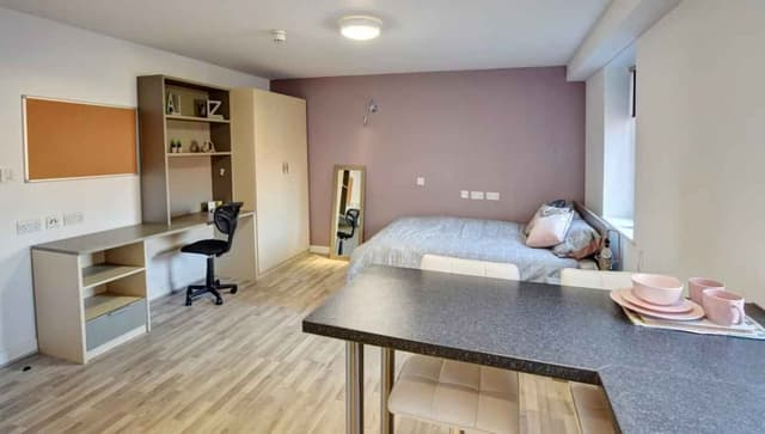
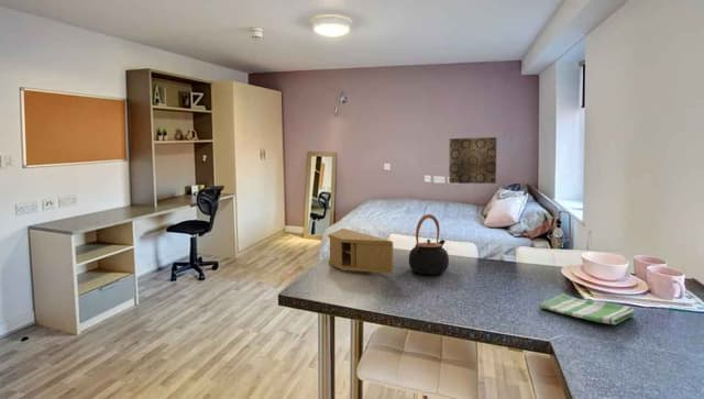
+ speaker (351, 250)
+ dish towel (585, 308)
+ teapot (429, 242)
+ wall art (472, 160)
